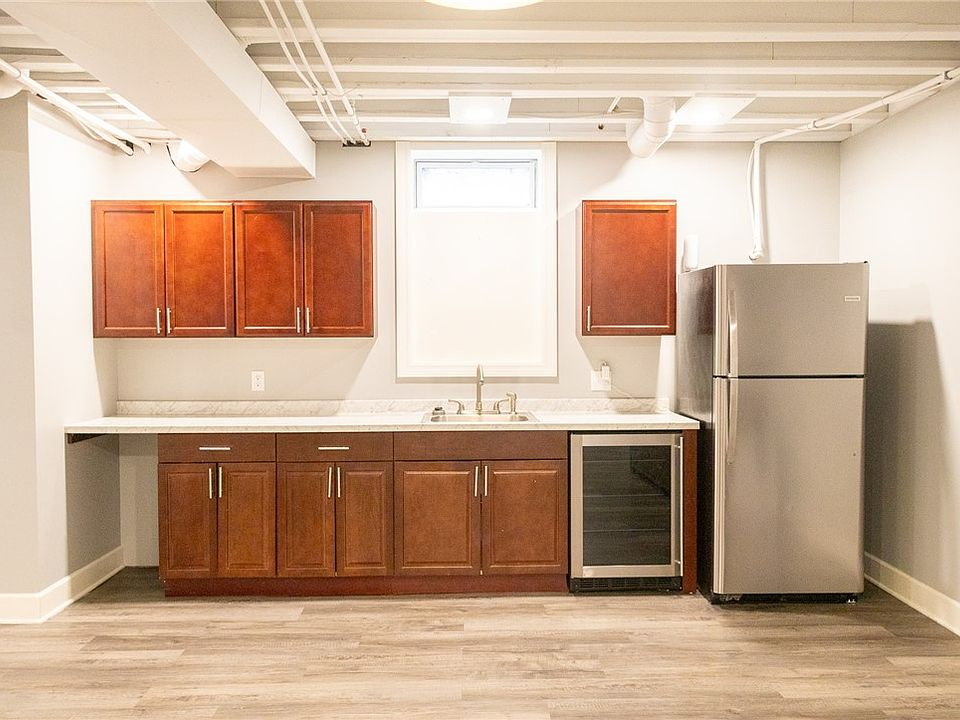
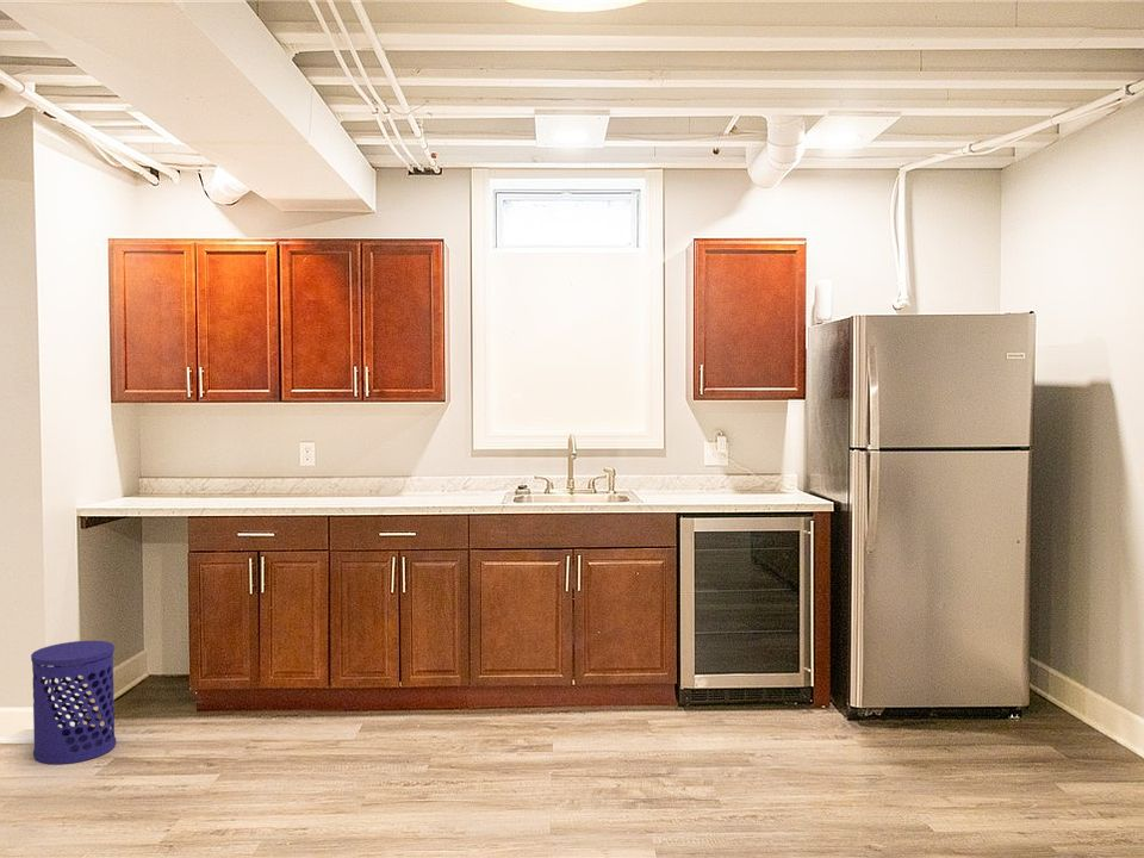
+ waste bin (74, 700)
